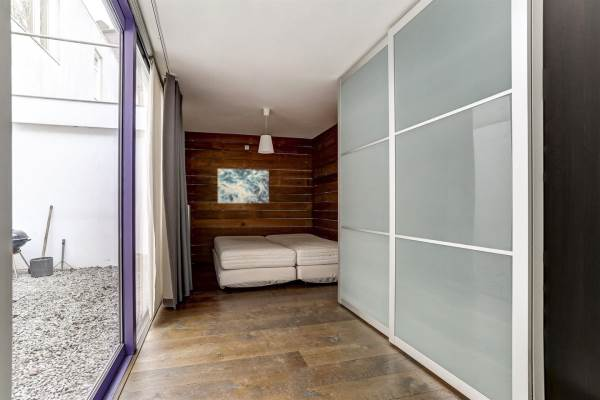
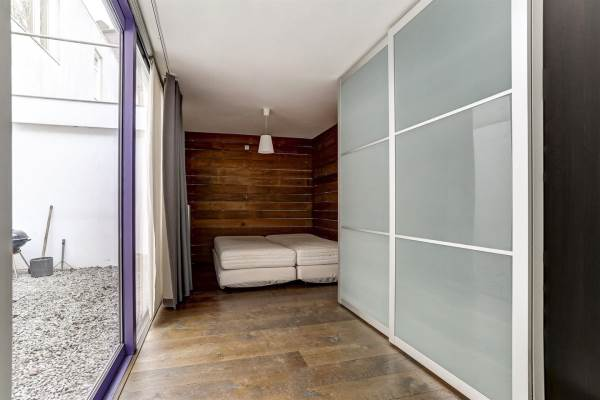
- wall art (243, 186)
